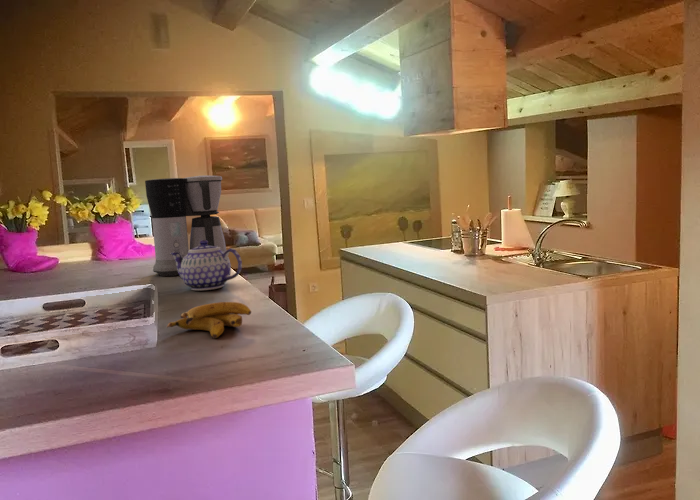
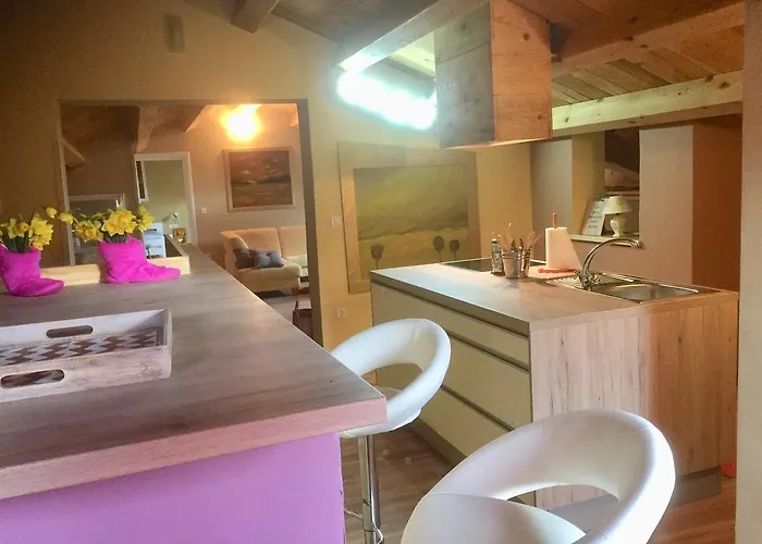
- teapot (205, 263)
- coffee maker (186, 224)
- banana (209, 319)
